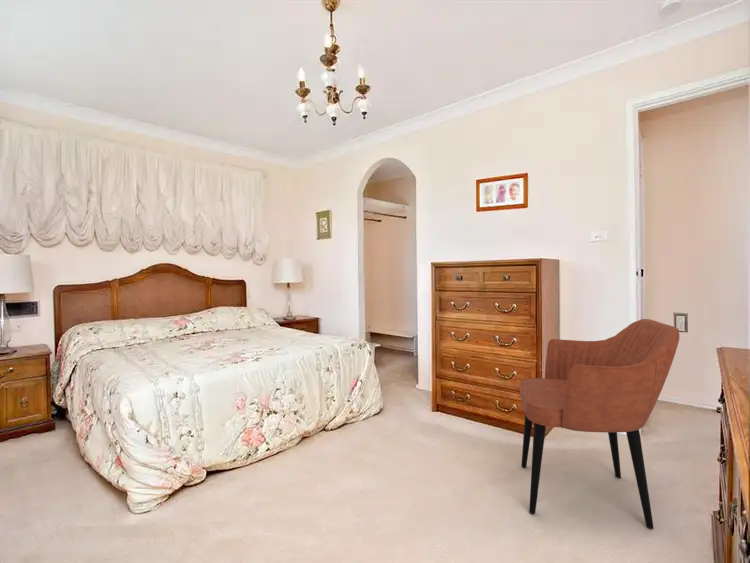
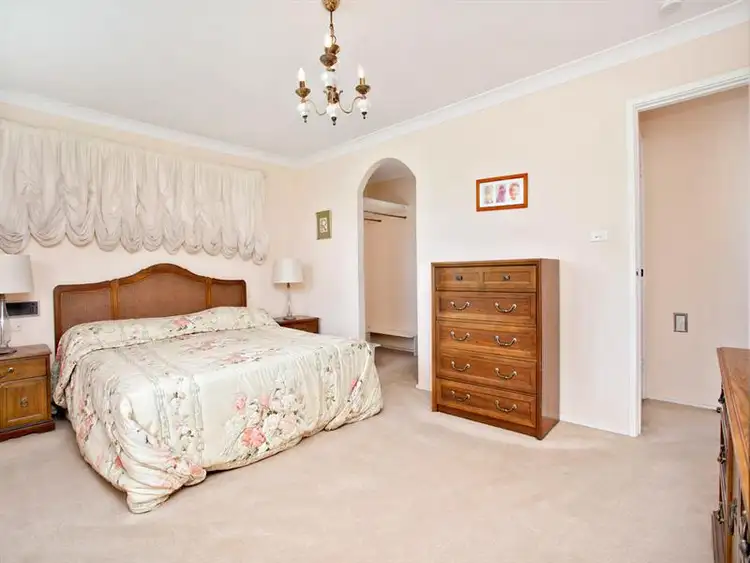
- armchair (589, 408)
